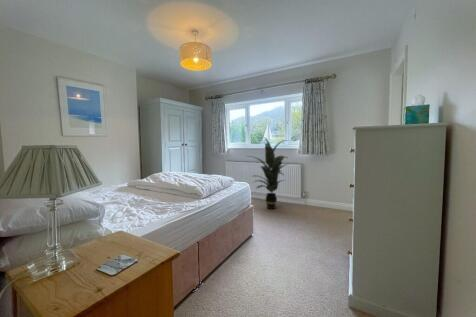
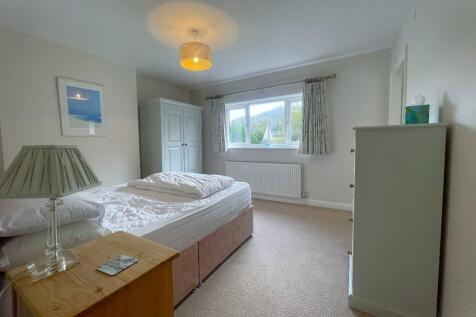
- indoor plant (269, 172)
